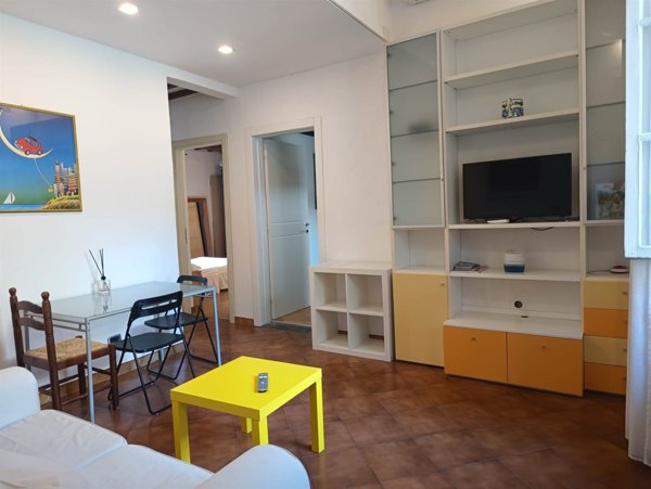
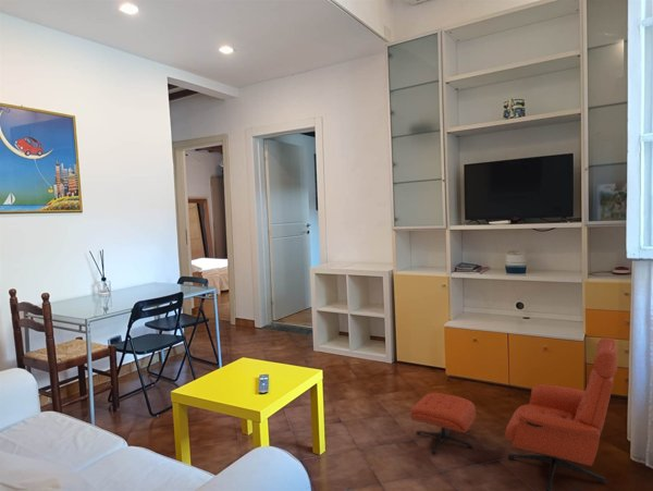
+ armchair (517, 408)
